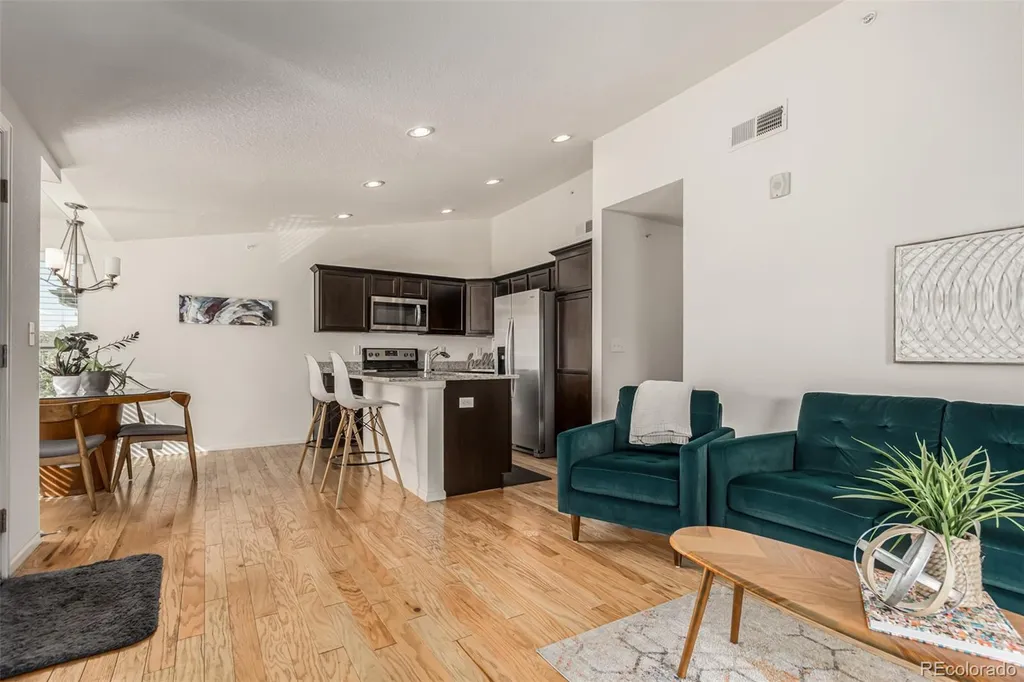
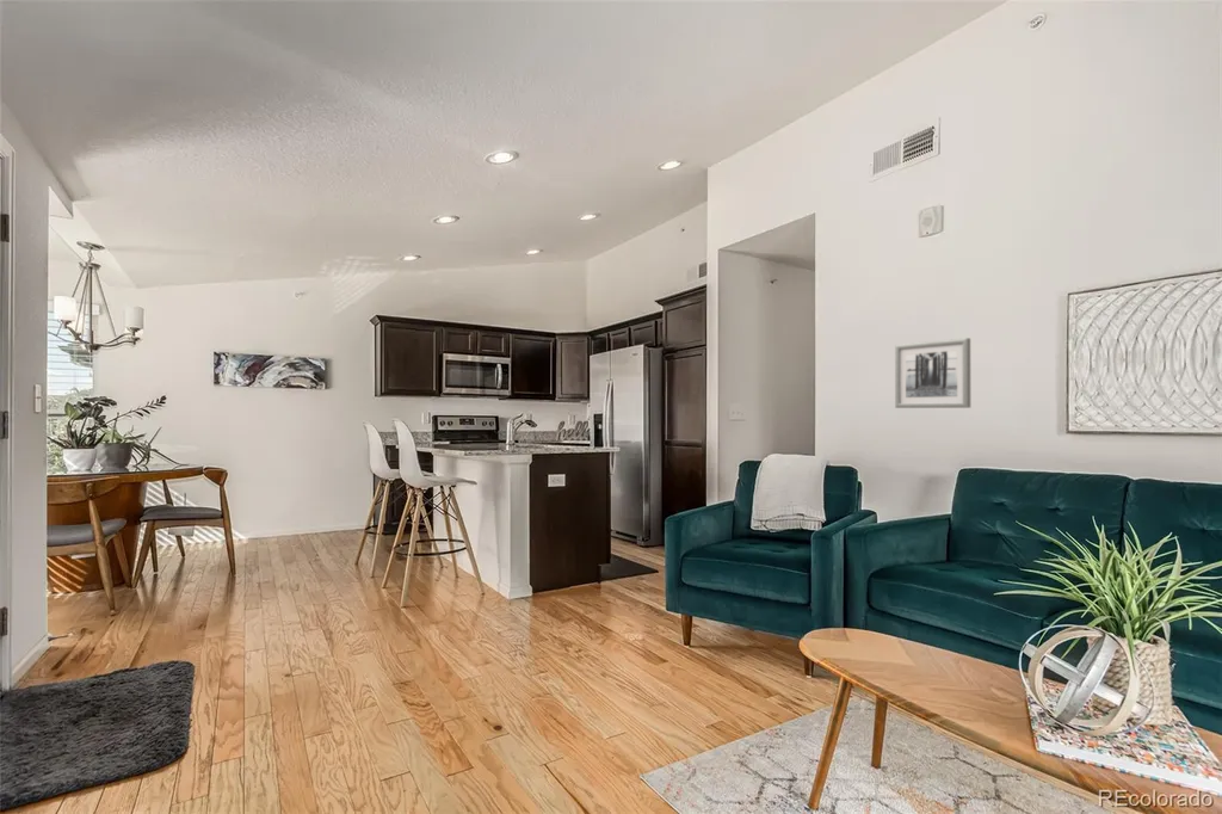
+ wall art (931, 375)
